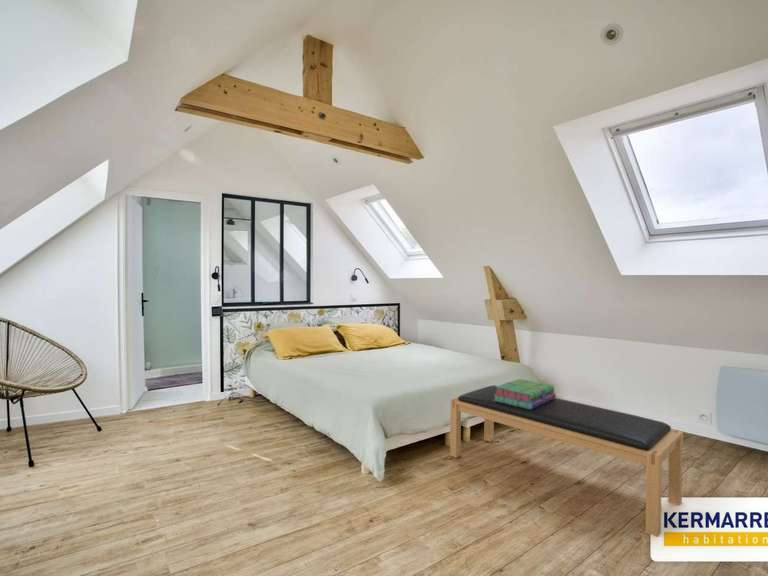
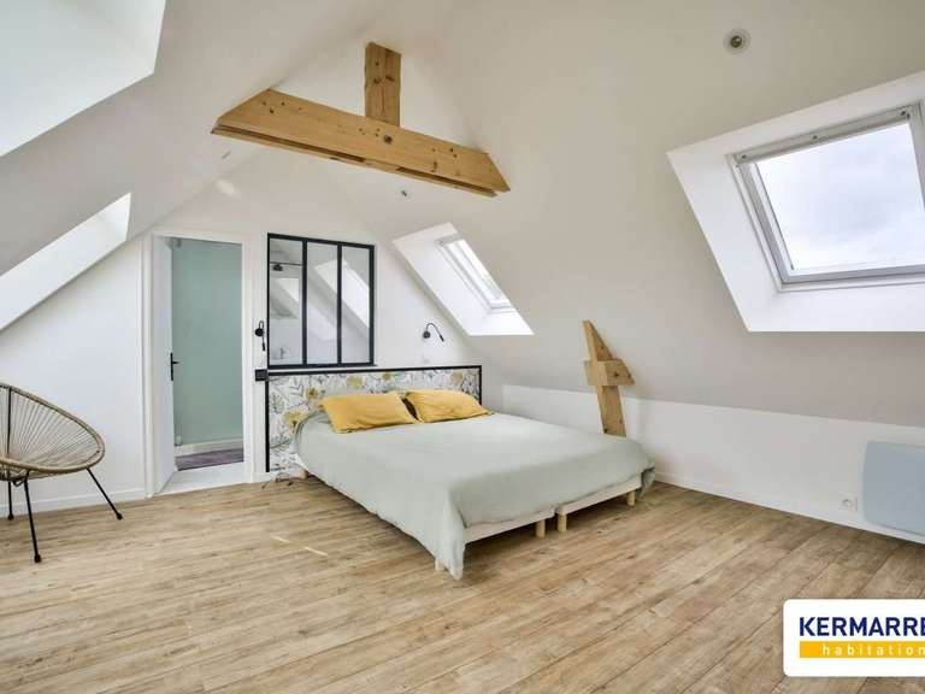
- stack of books (524, 392)
- bench (552, 438)
